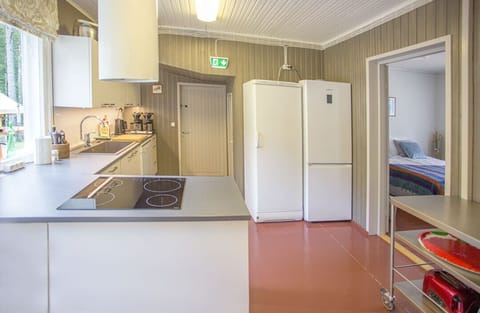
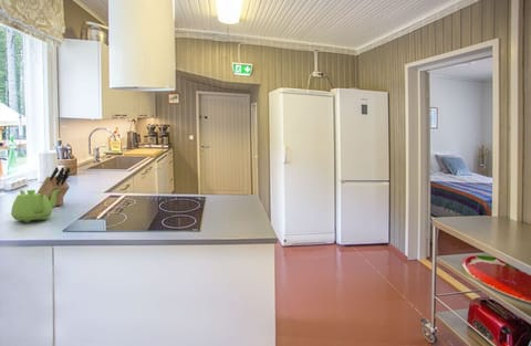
+ teapot (37, 203)
+ knife block (51, 186)
